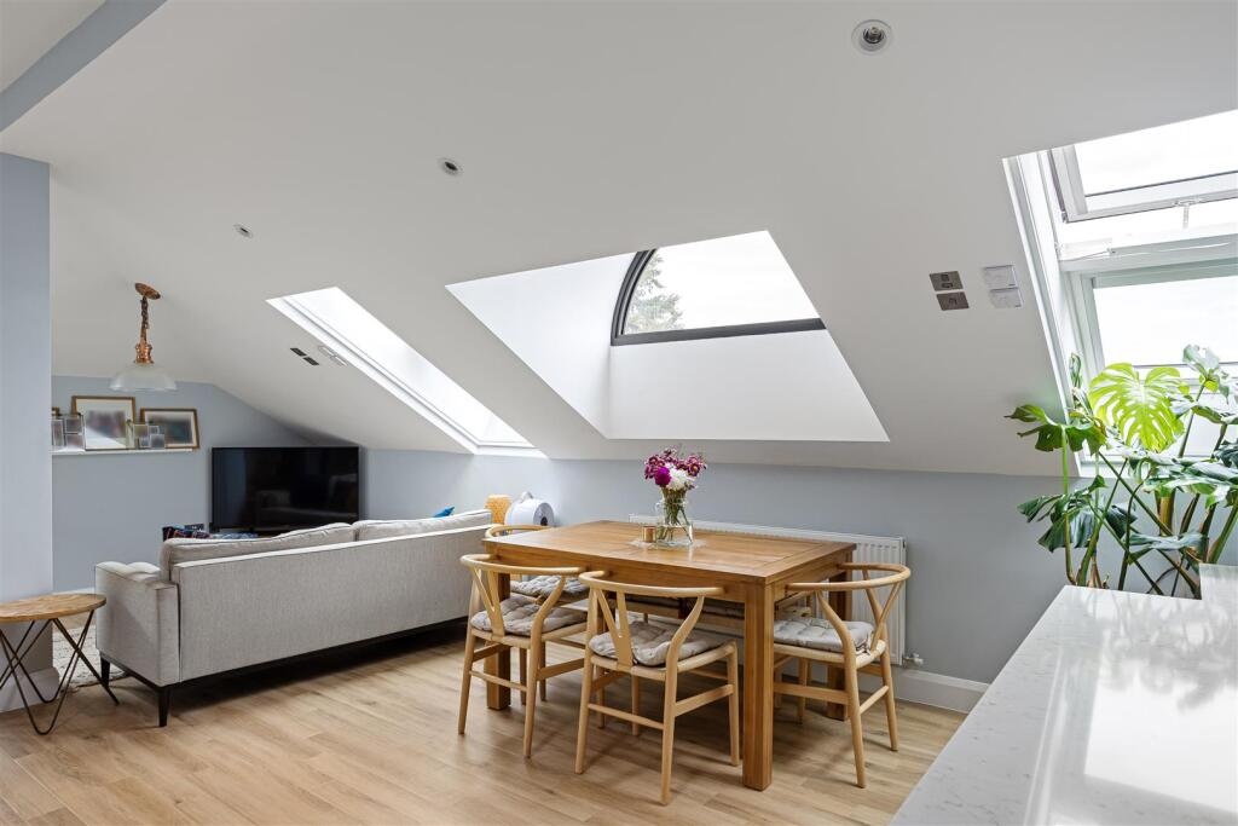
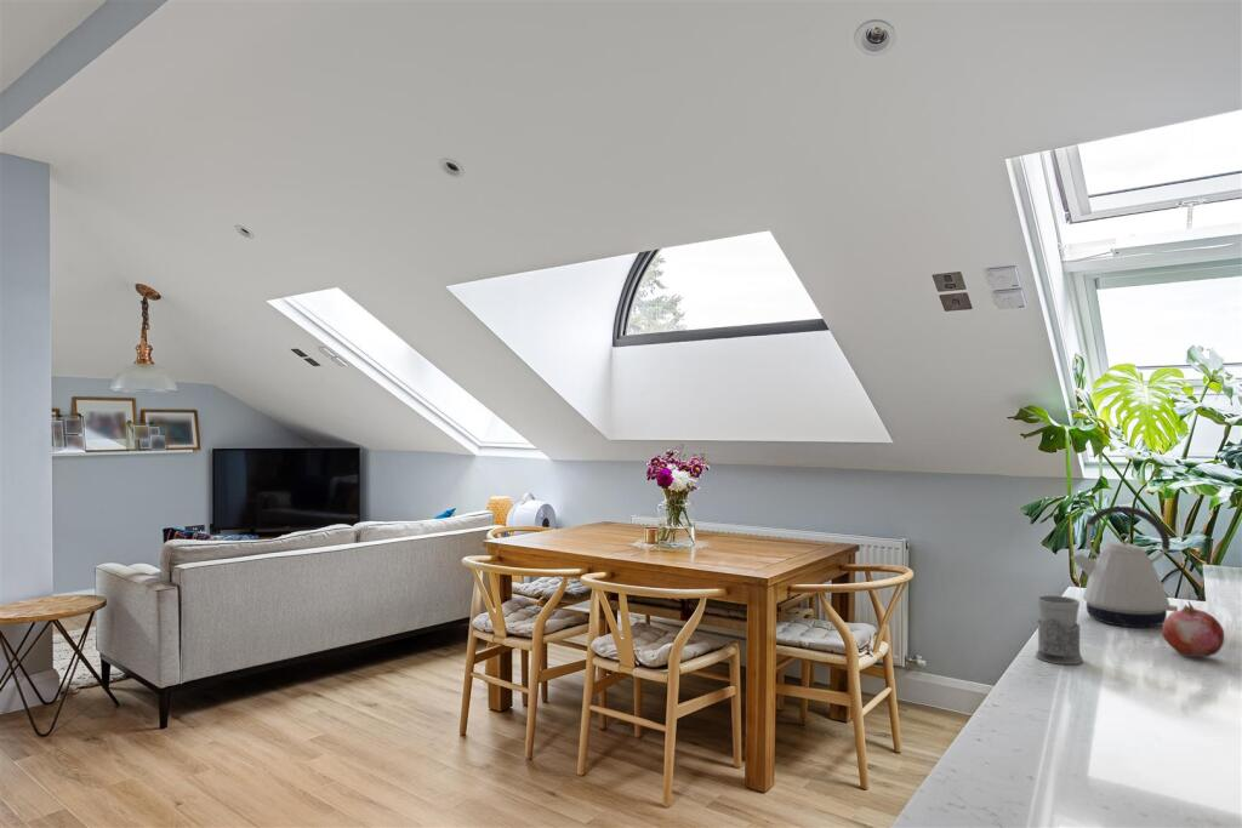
+ mug (1062, 626)
+ kettle (1121, 563)
+ fruit (1192, 627)
